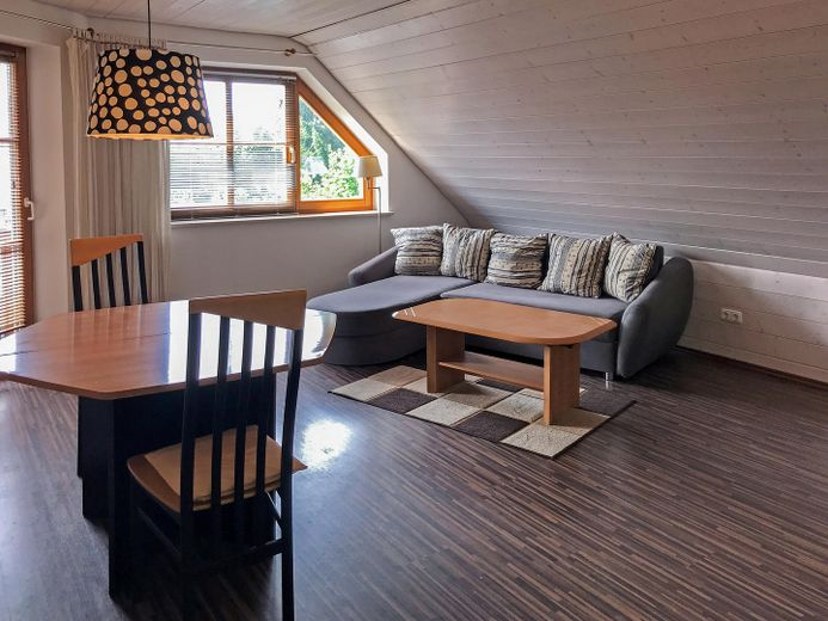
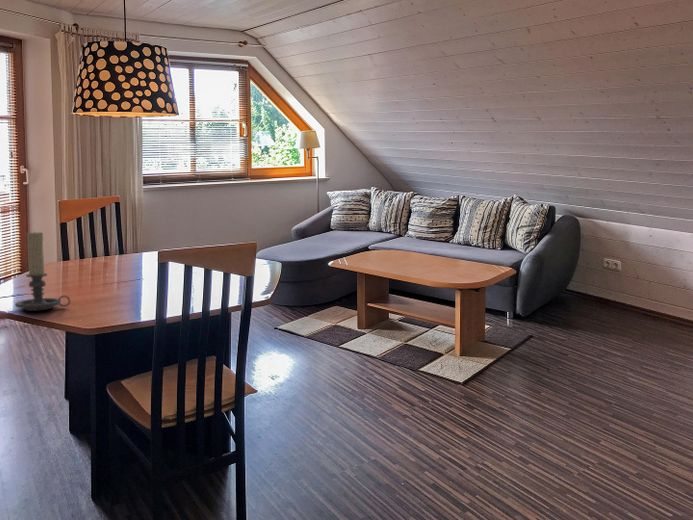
+ candle holder (41, 269)
